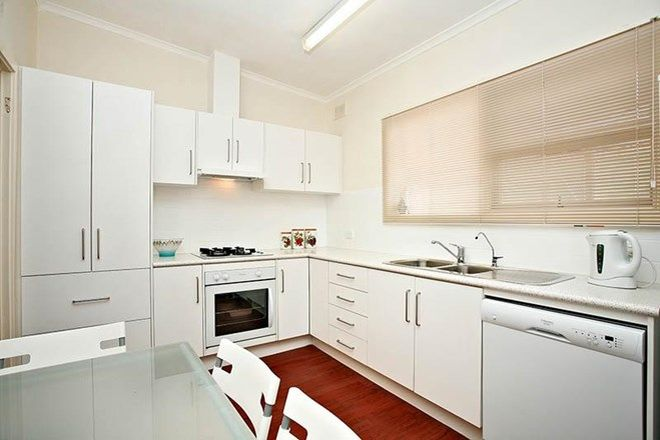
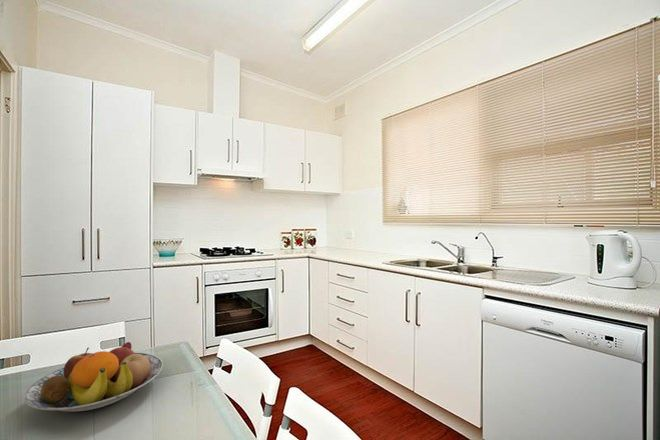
+ fruit bowl (100, 371)
